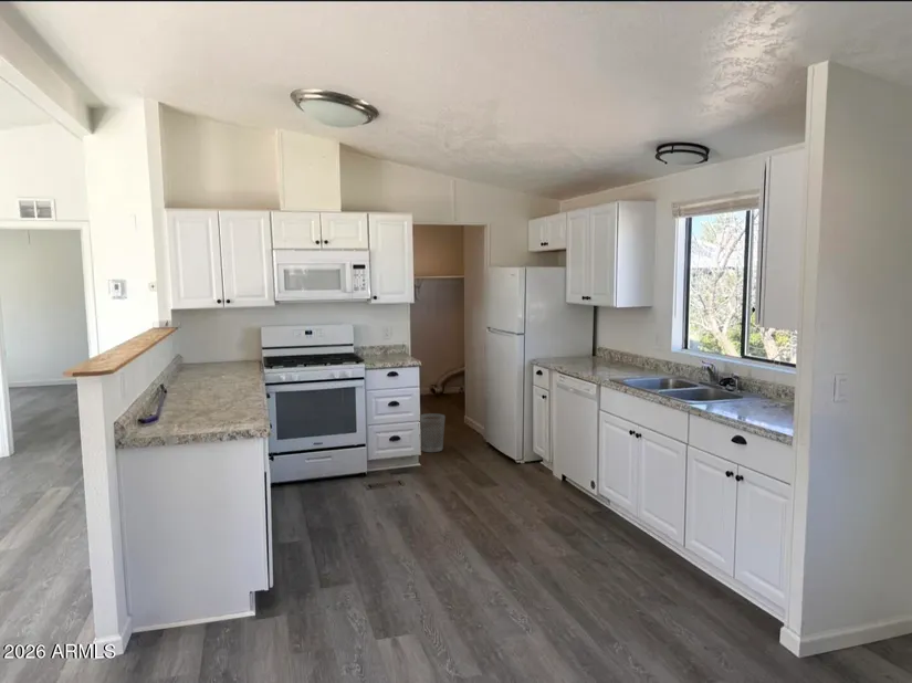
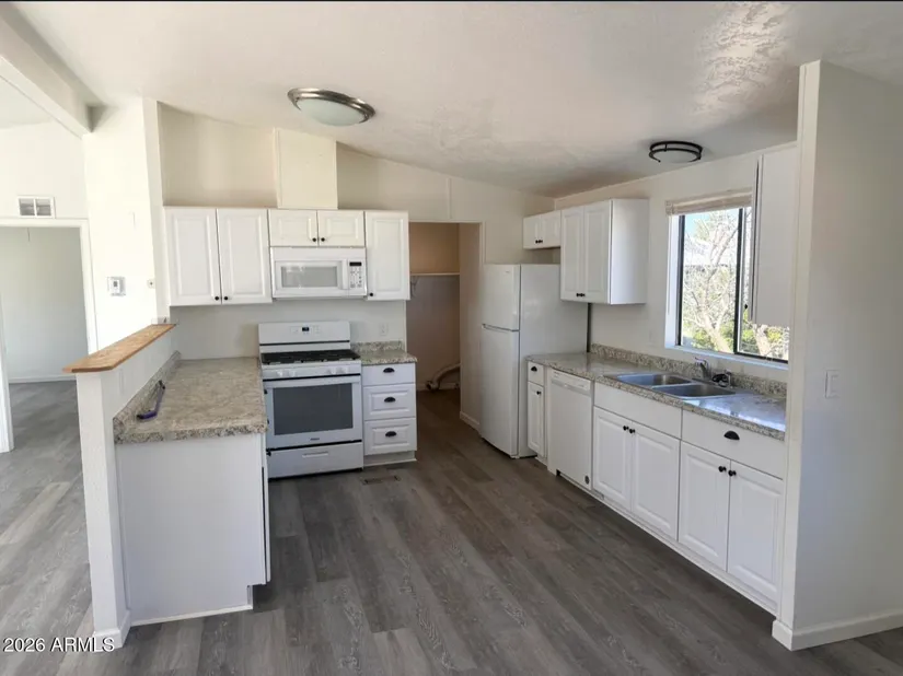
- wastebasket (431, 432)
